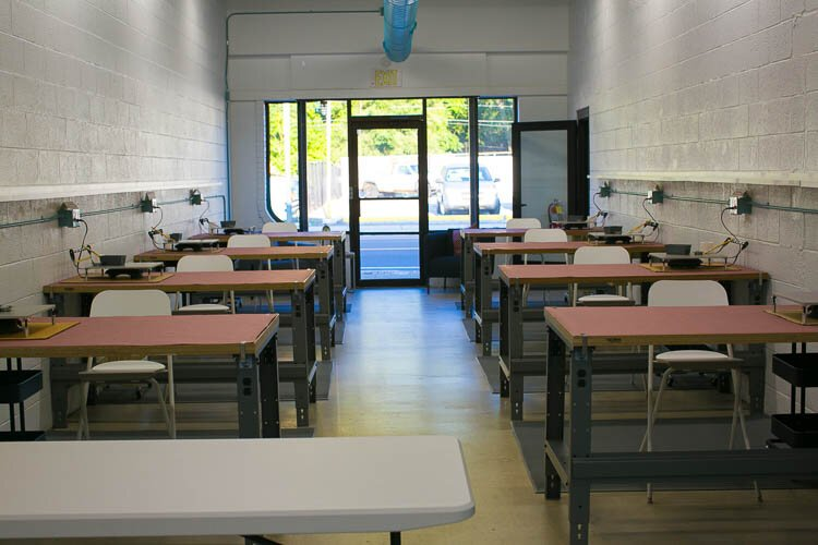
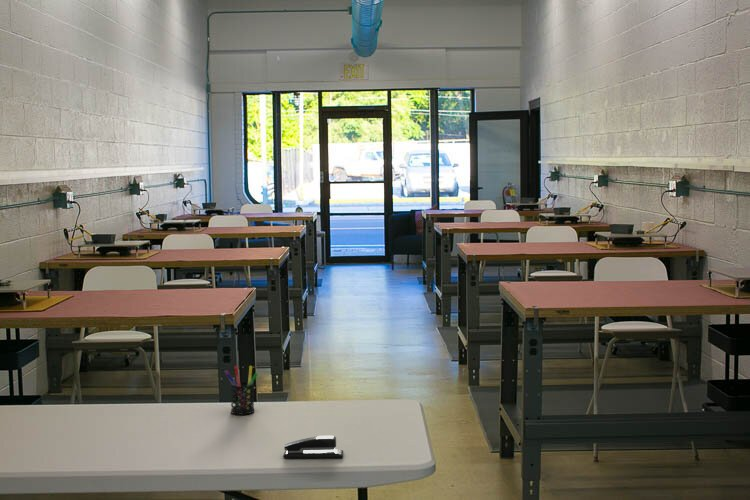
+ pen holder (243, 388)
+ stapler (313, 446)
